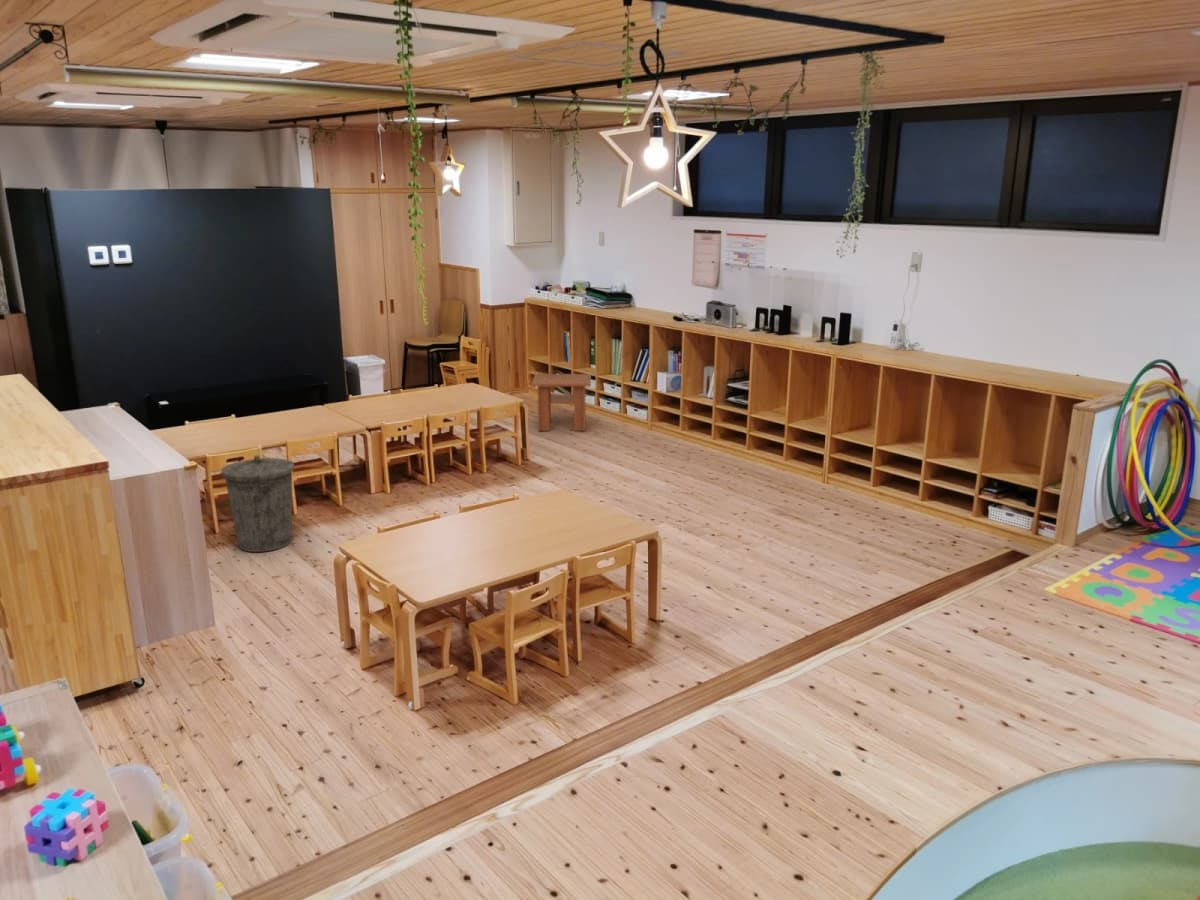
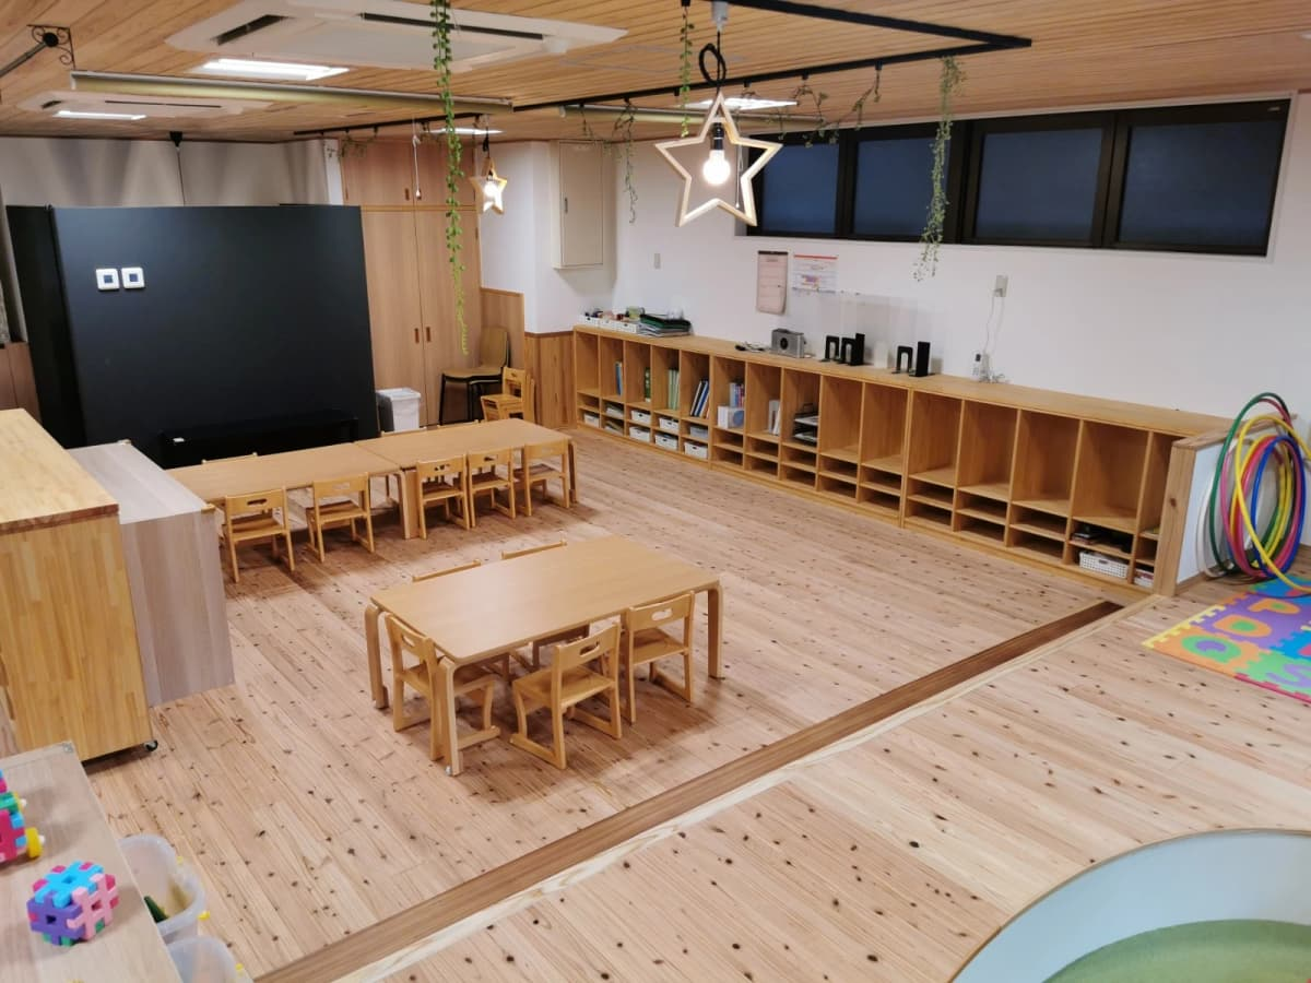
- trash can (261, 499)
- coffee table (562, 402)
